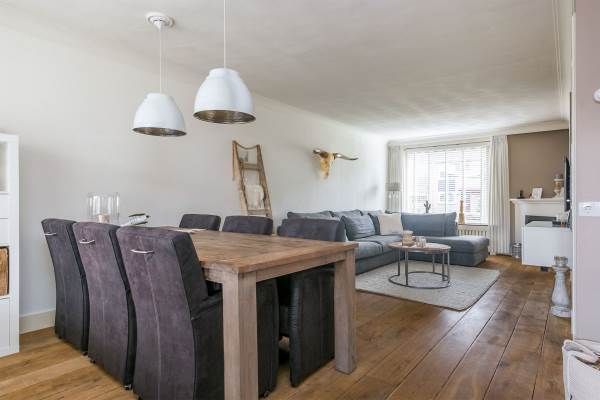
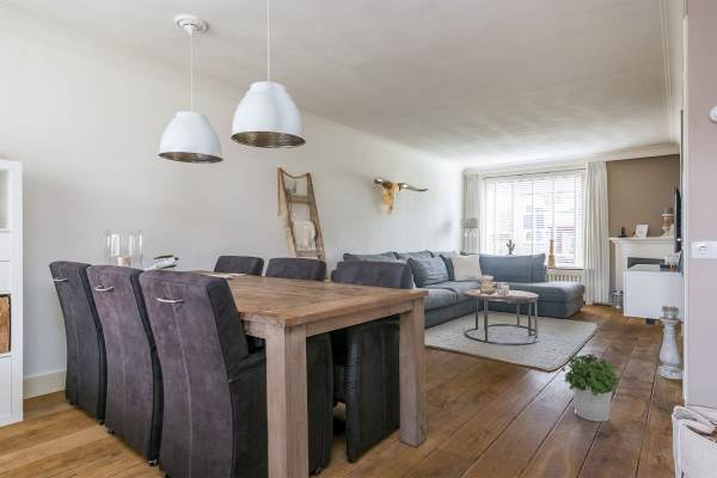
+ potted plant (588, 385)
